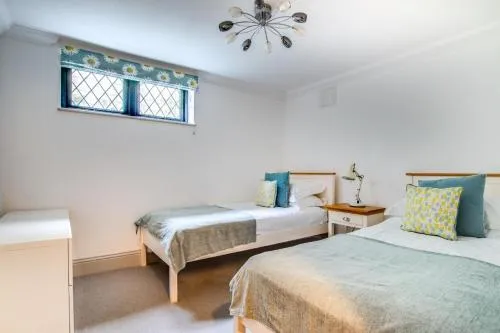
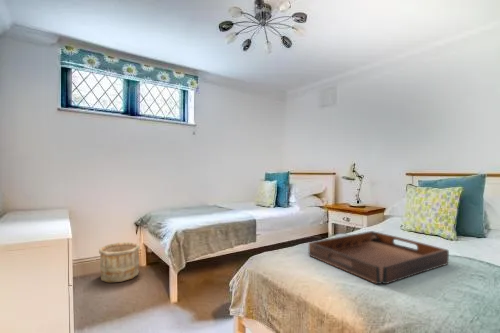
+ wooden bucket (120, 261)
+ serving tray (375, 252)
